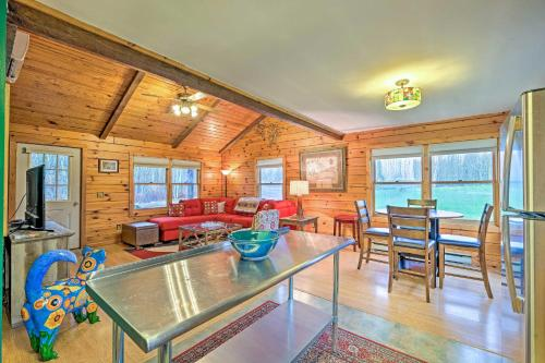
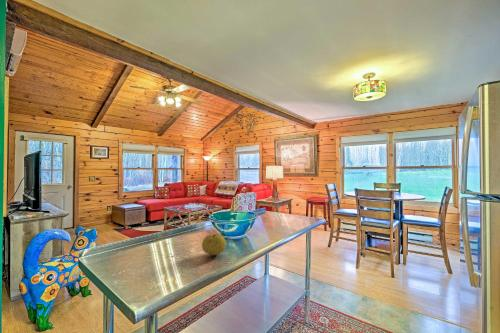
+ fruit (214, 244)
